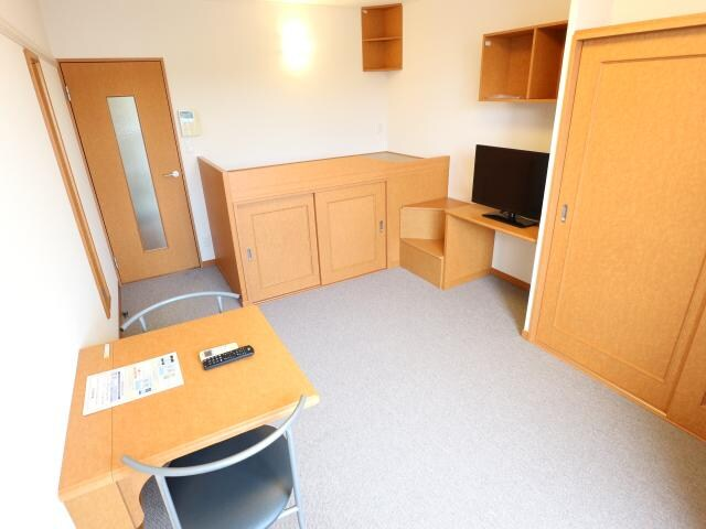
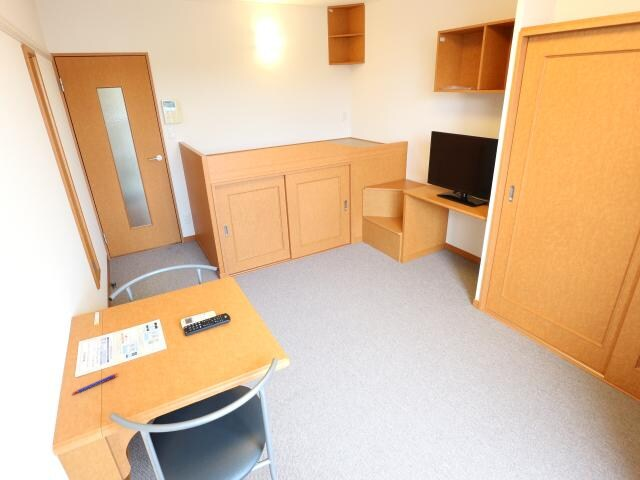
+ pen (94, 383)
